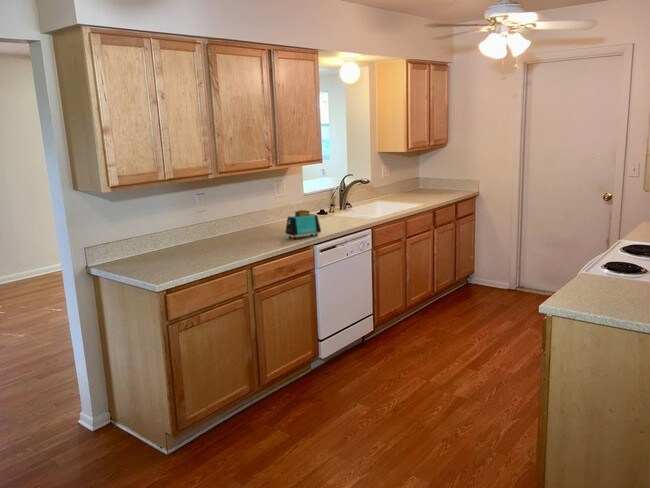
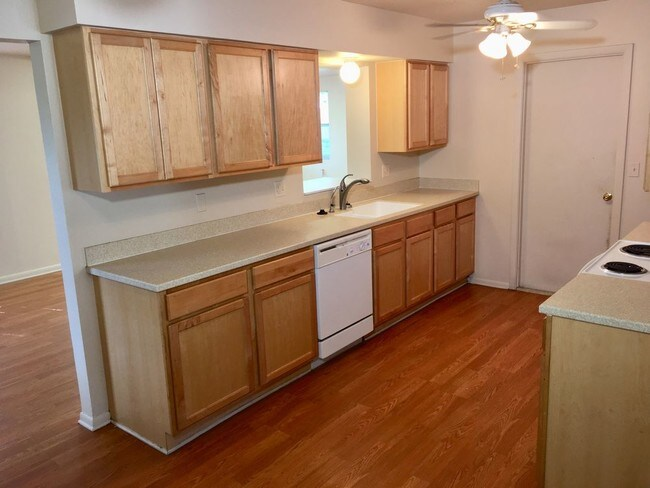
- toaster (302, 223)
